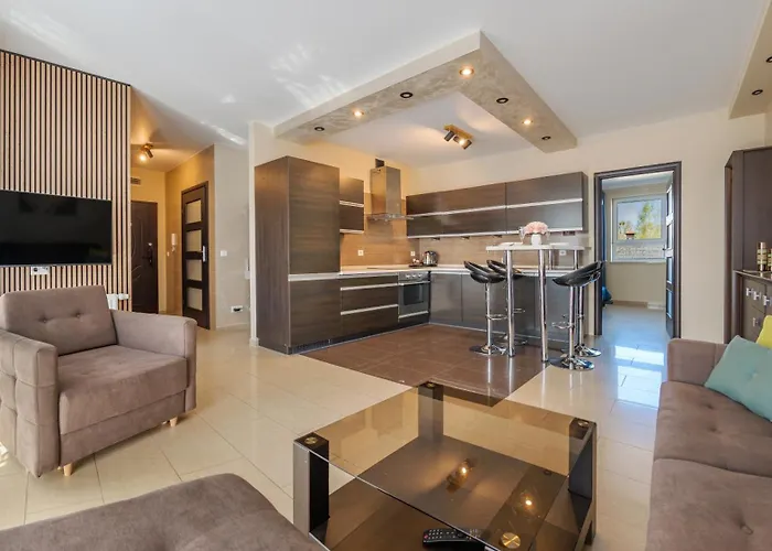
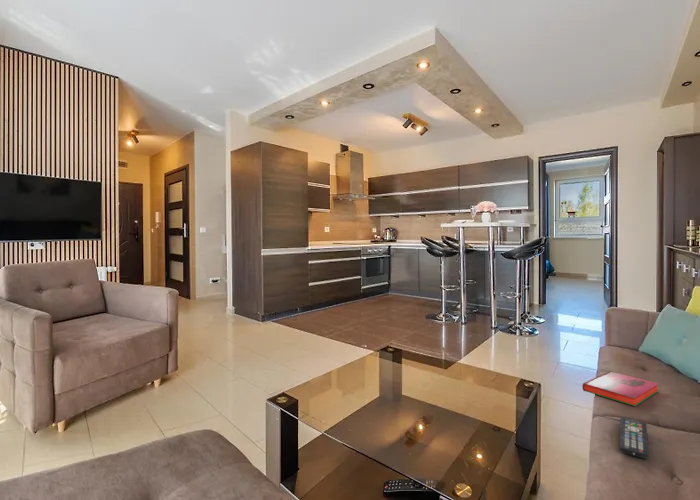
+ remote control (633, 435)
+ hardback book (620, 386)
